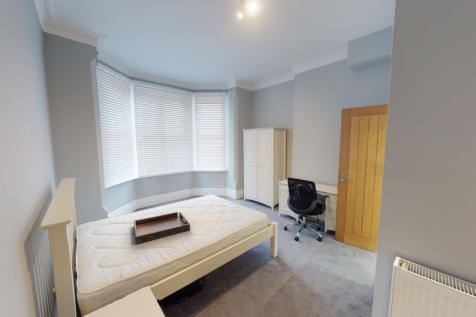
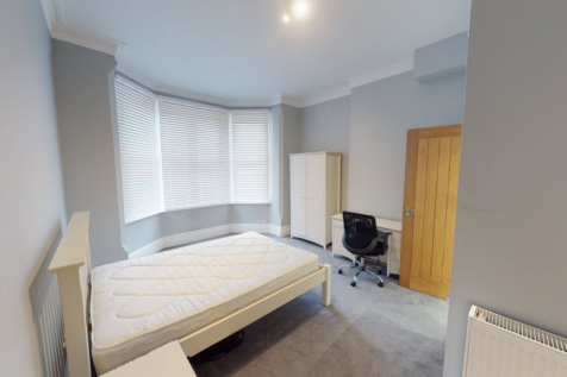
- serving tray (161, 225)
